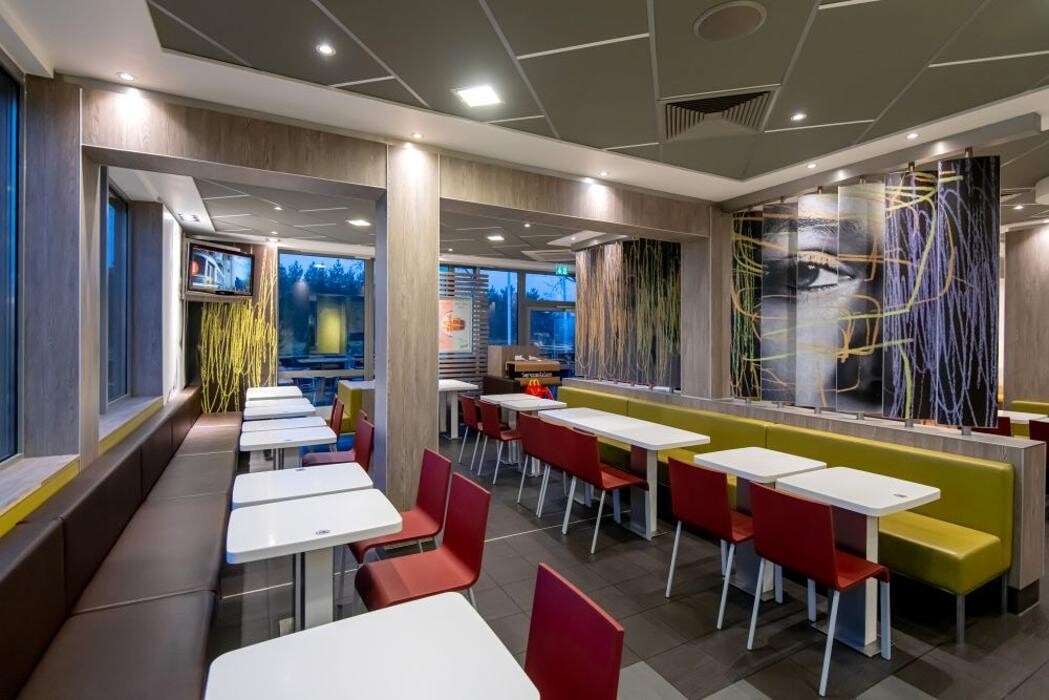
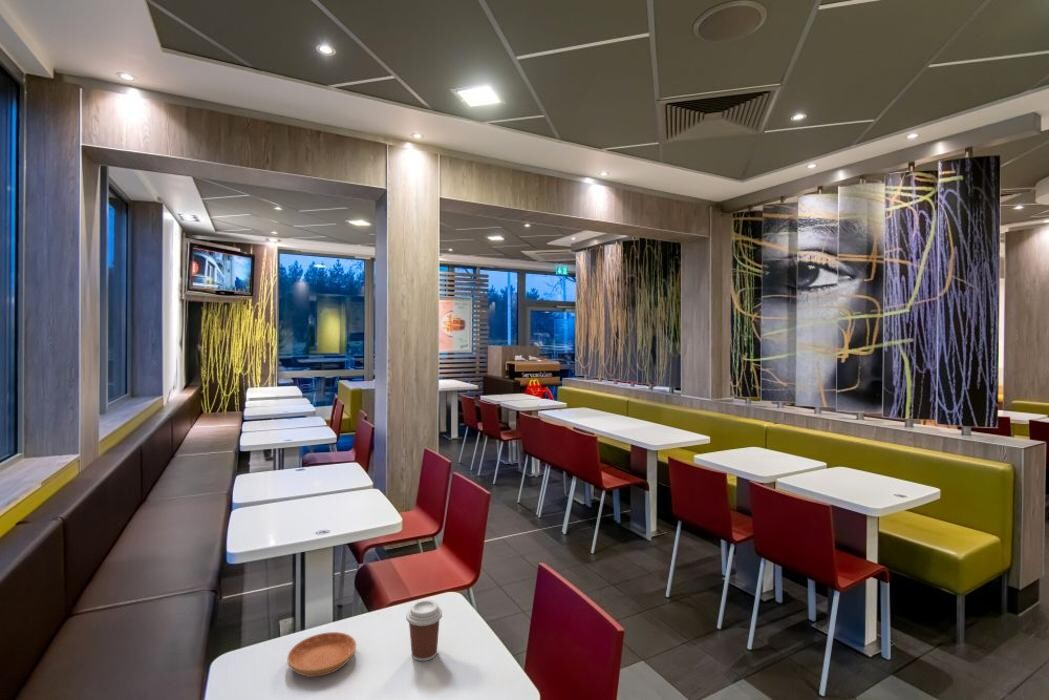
+ saucer (322, 655)
+ coffee cup (424, 629)
